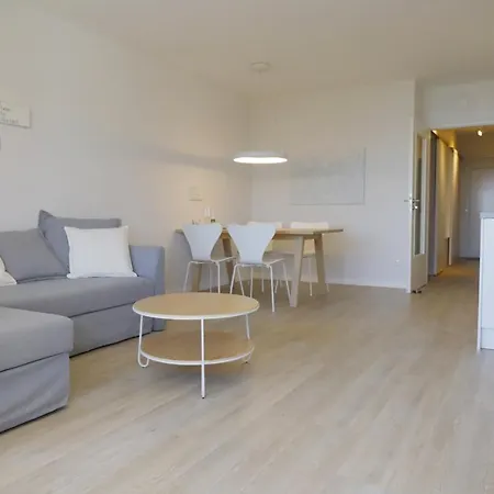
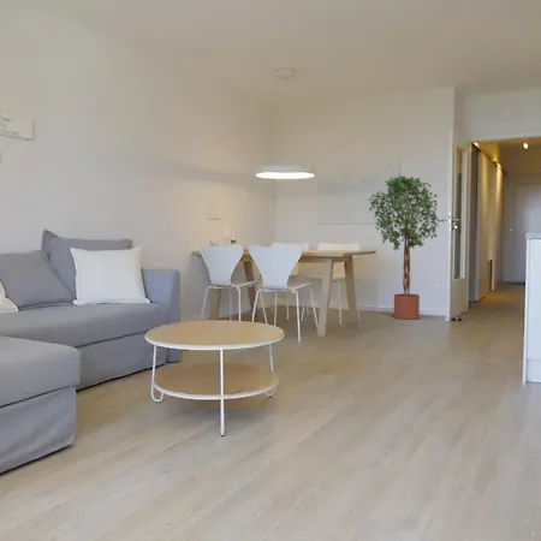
+ potted tree (404, 246)
